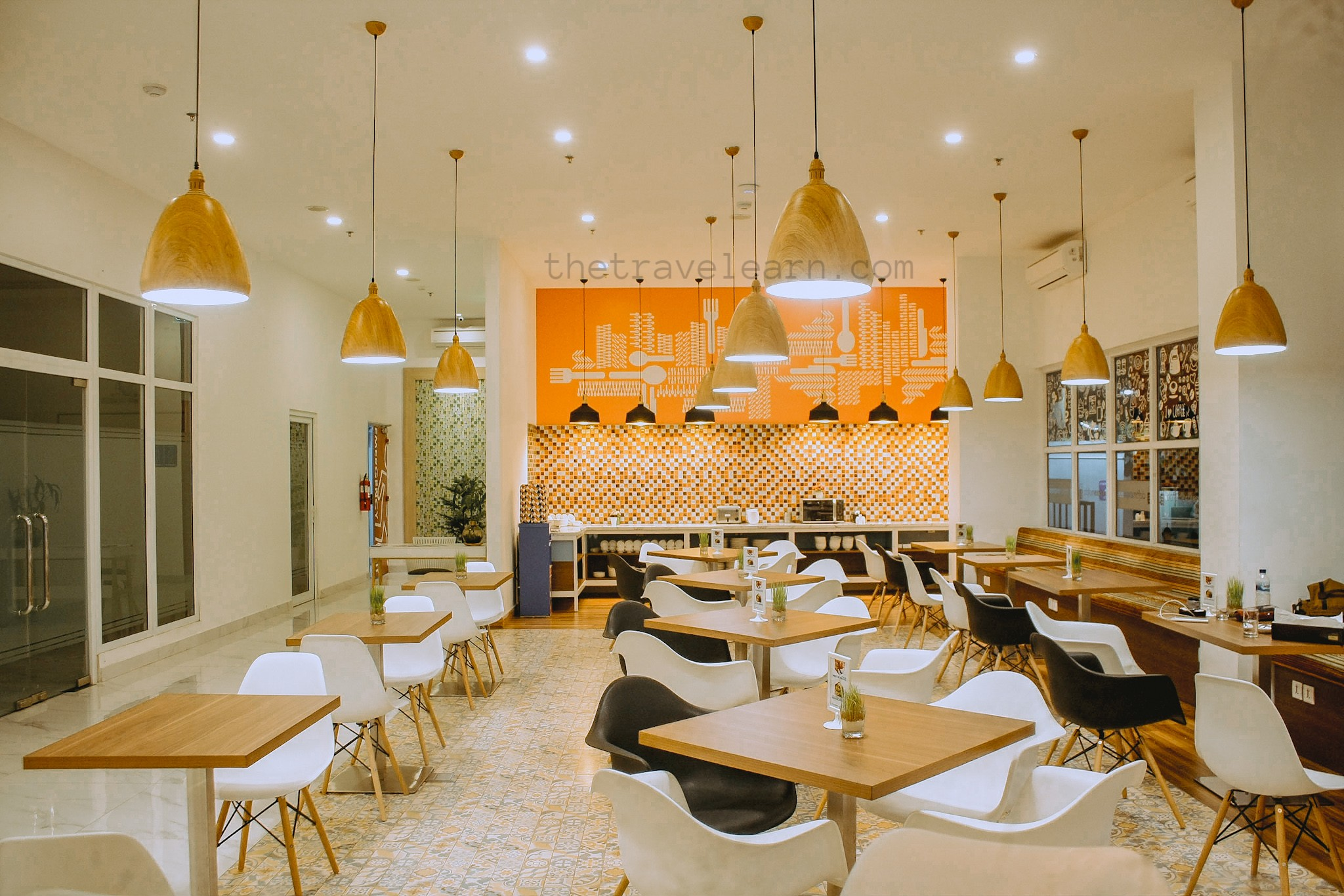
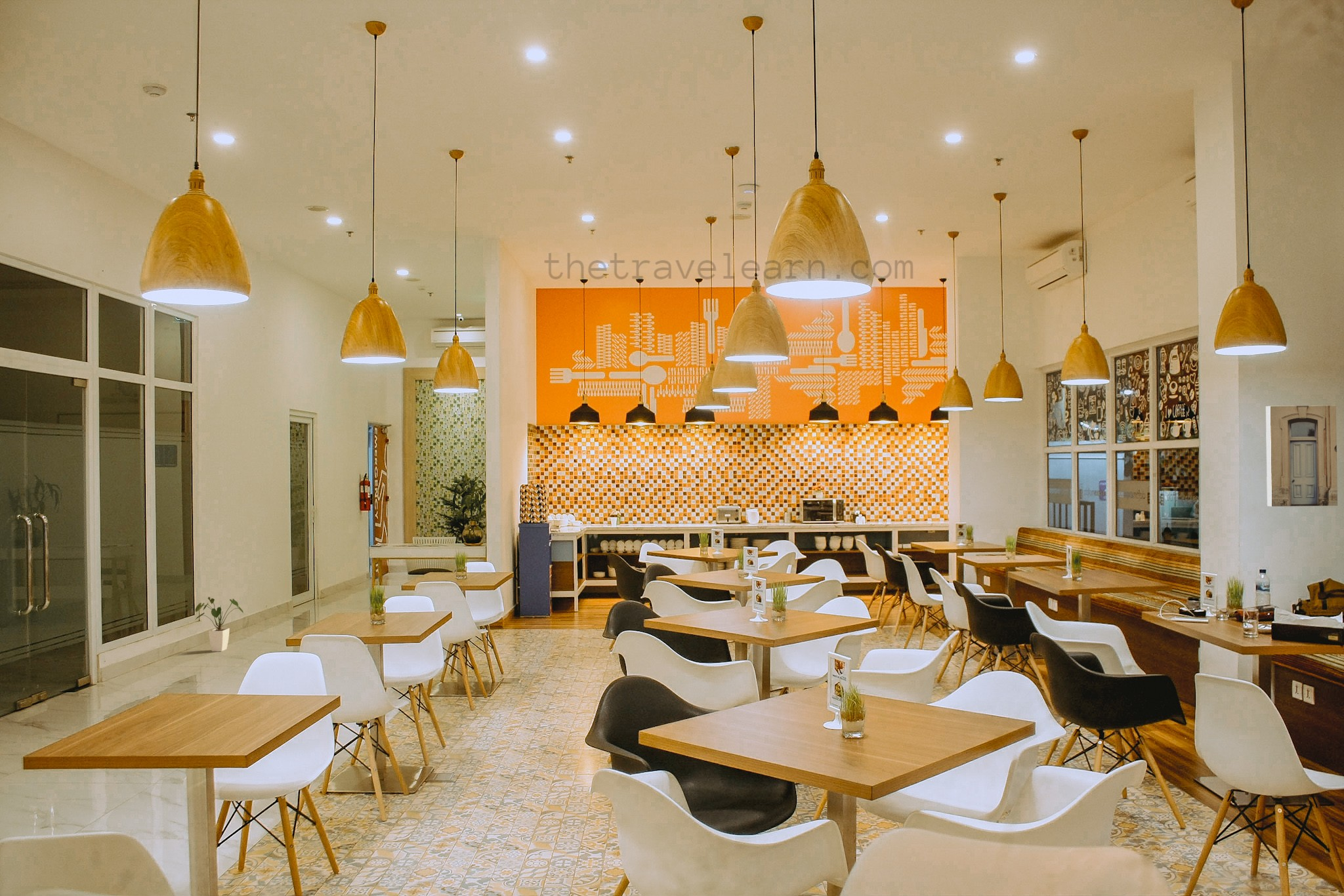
+ house plant (220, 623)
+ wall art (1301, 456)
